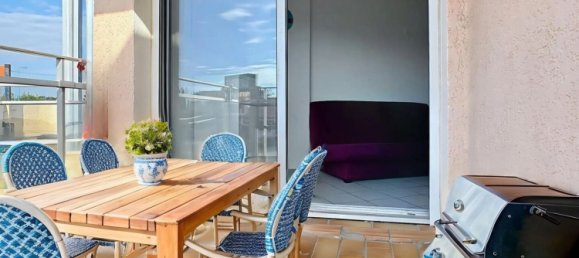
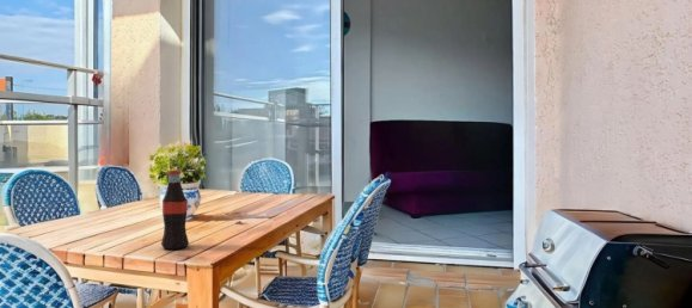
+ bottle (174, 208)
